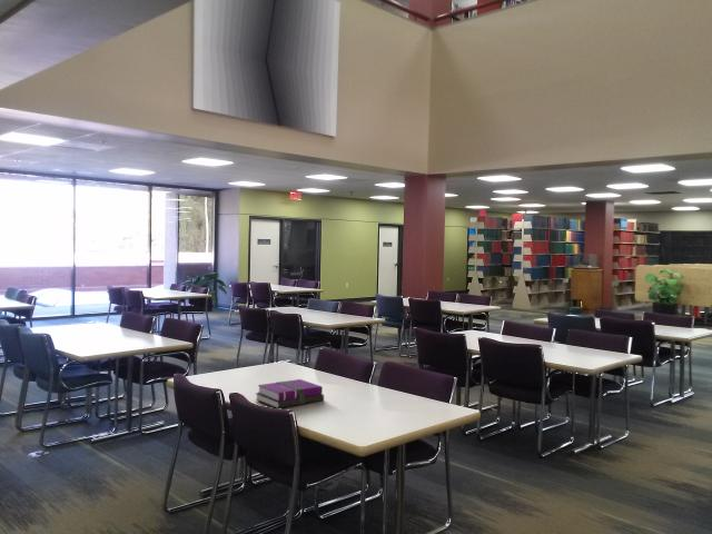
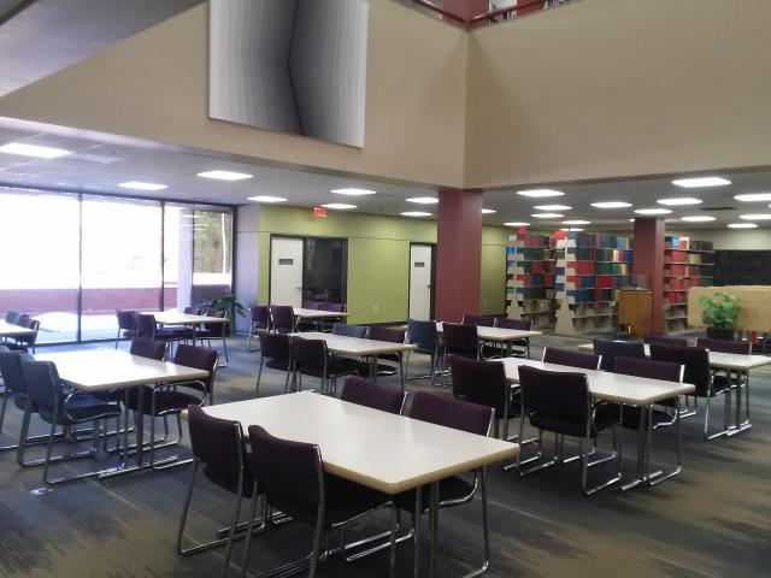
- hardback book (289, 393)
